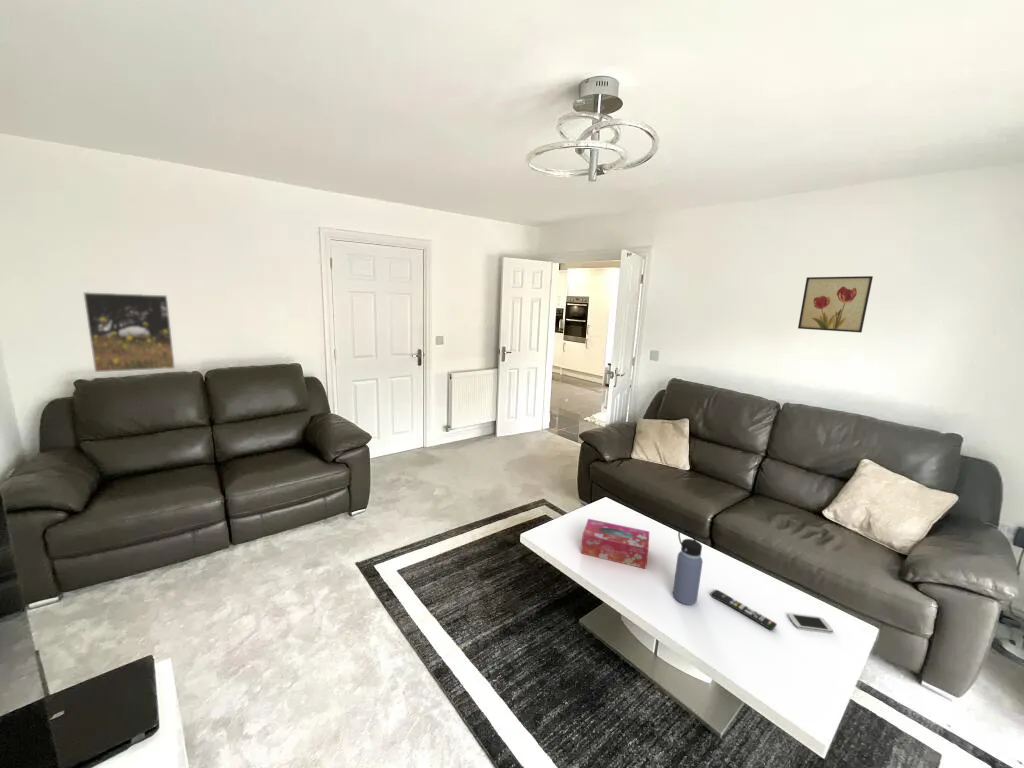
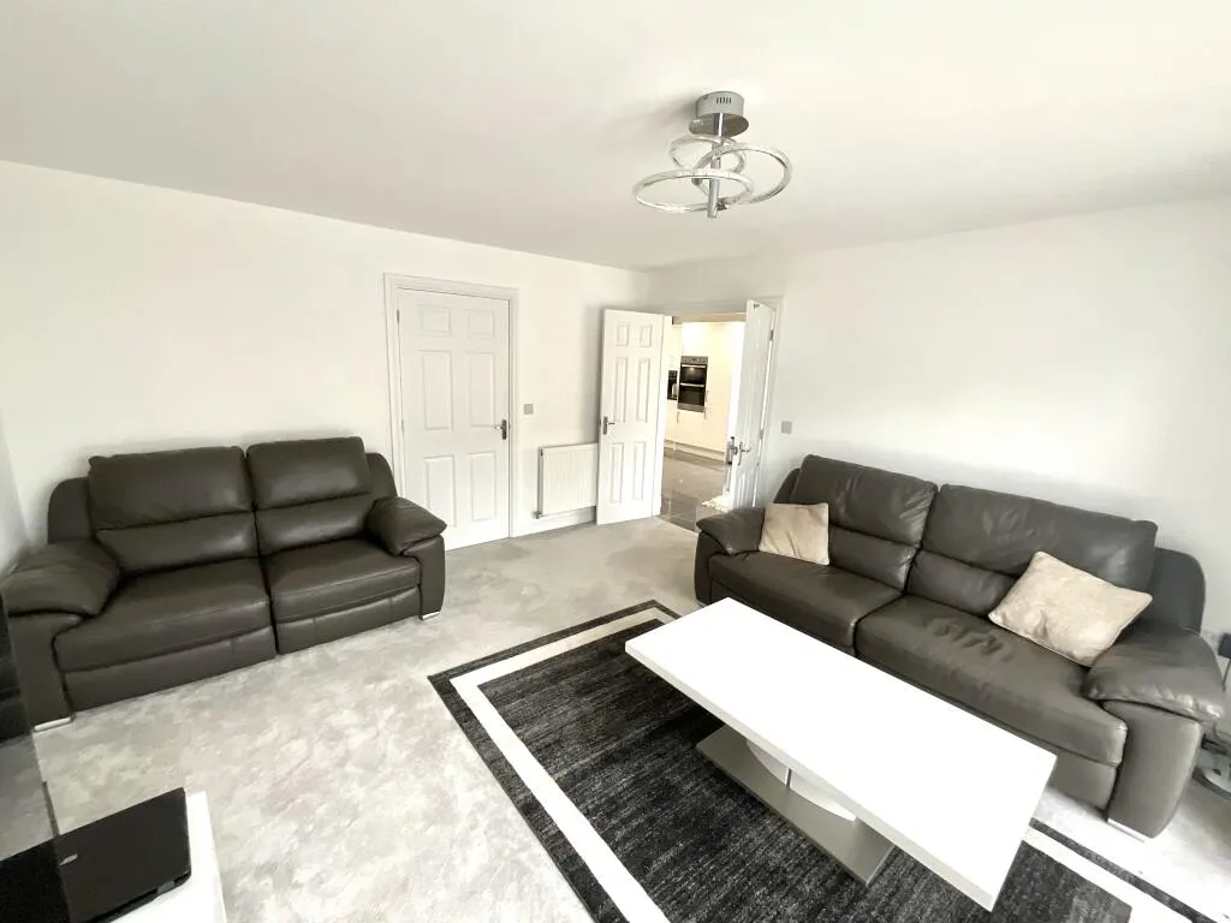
- wall art (833, 304)
- remote control (741, 608)
- water bottle (687, 566)
- tissue box (615, 542)
- smartphone (809, 623)
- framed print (132, 332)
